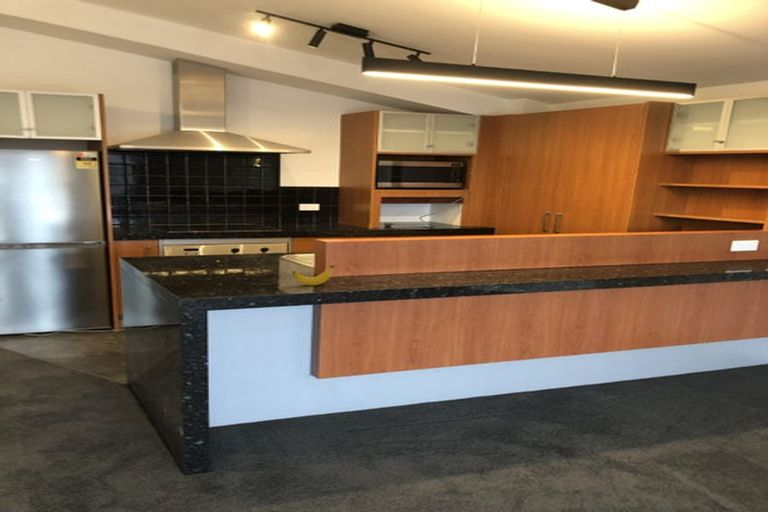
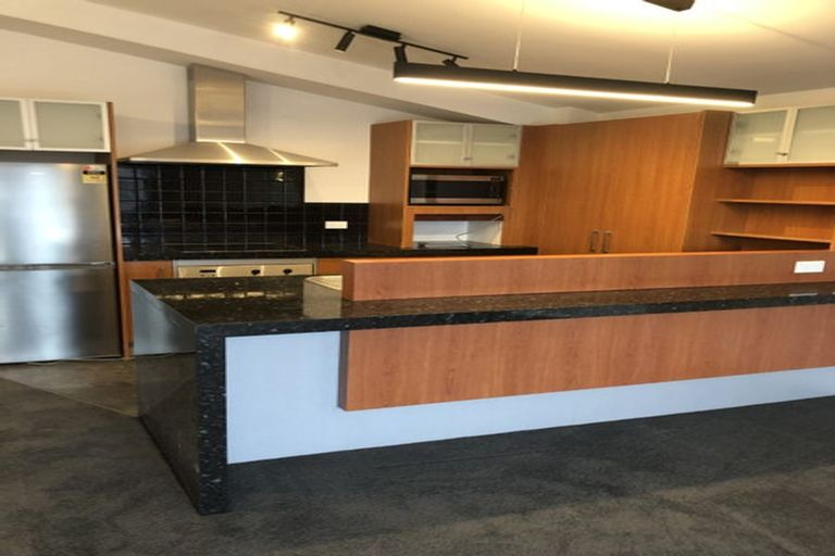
- banana (313, 277)
